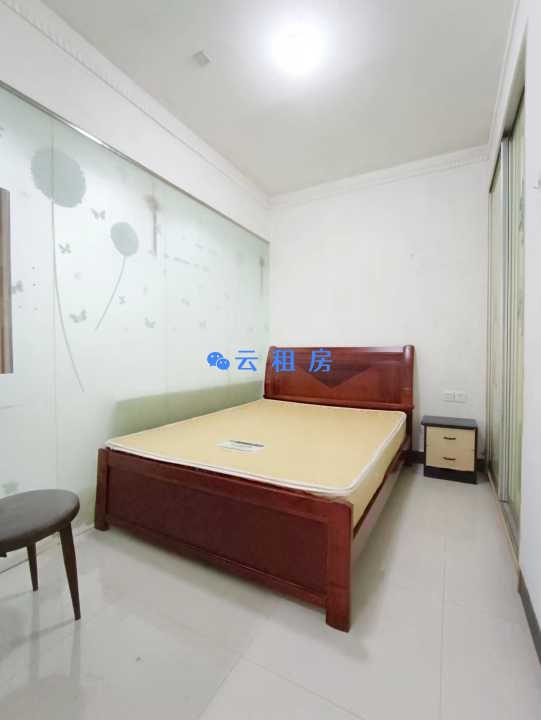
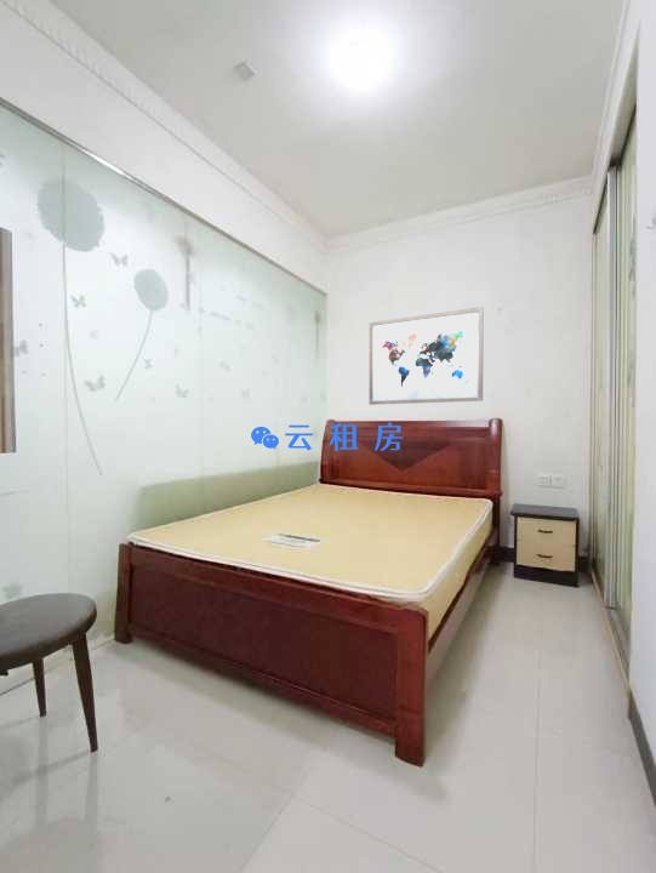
+ wall art (422, 359)
